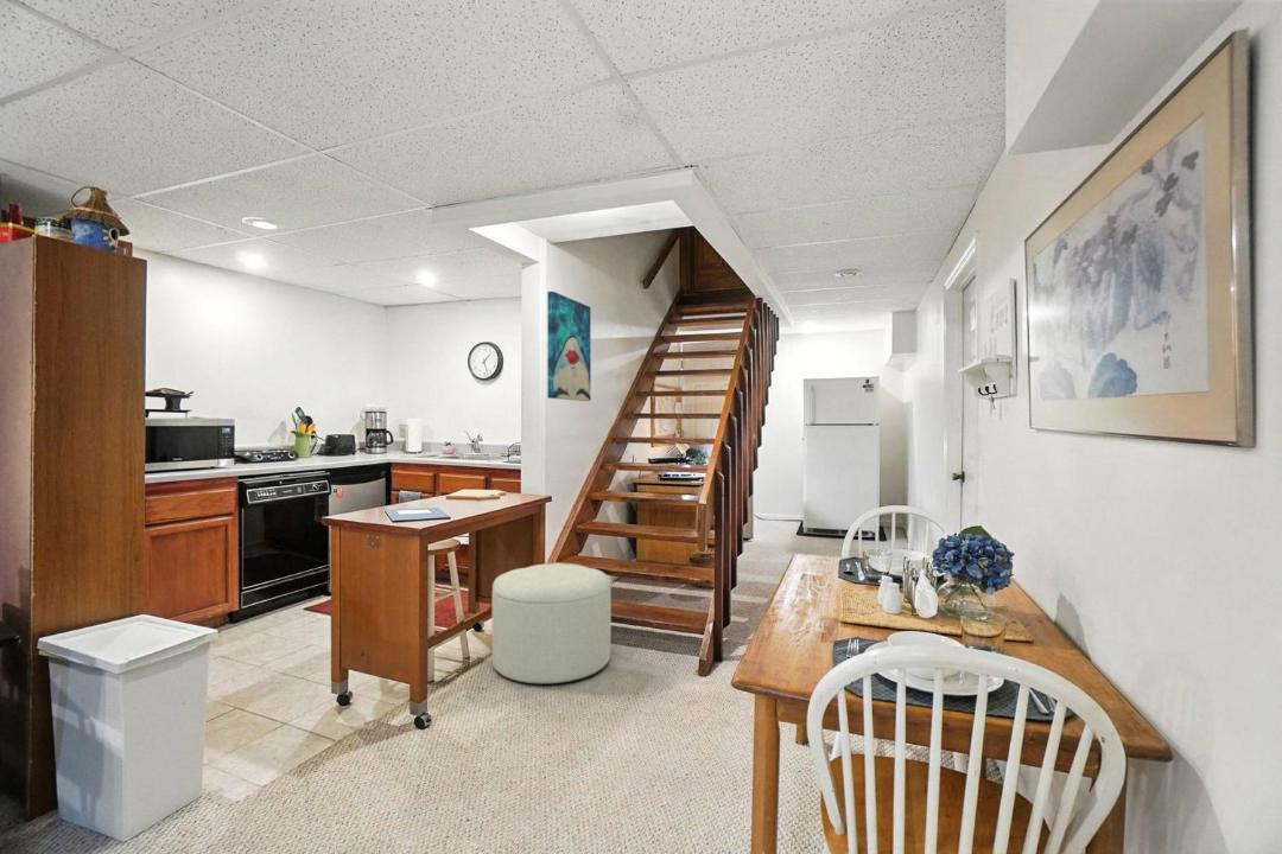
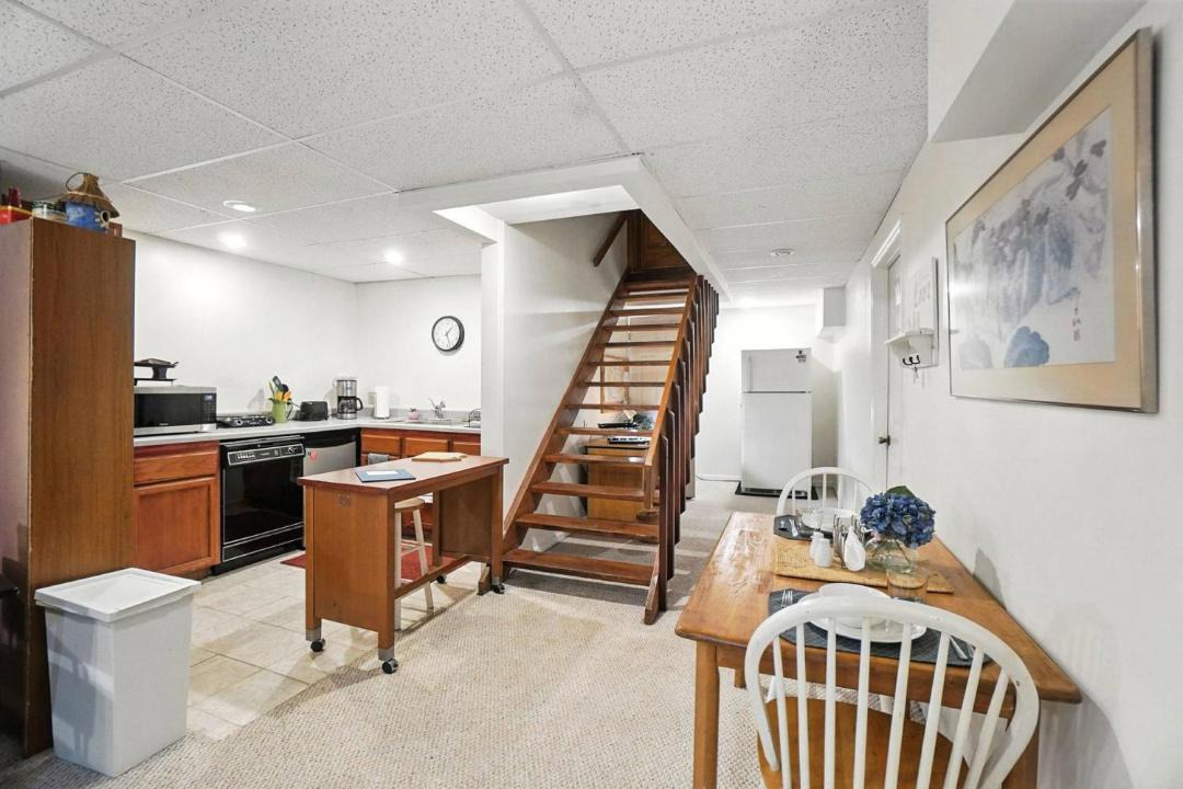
- ottoman (552, 617)
- wall art (570, 349)
